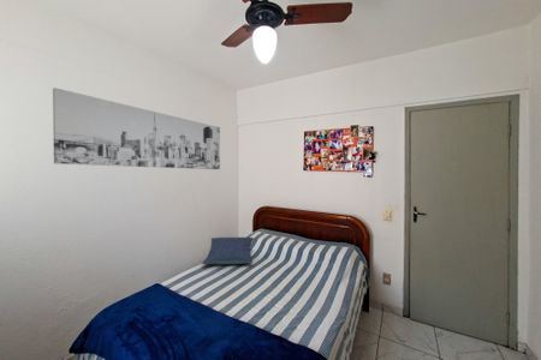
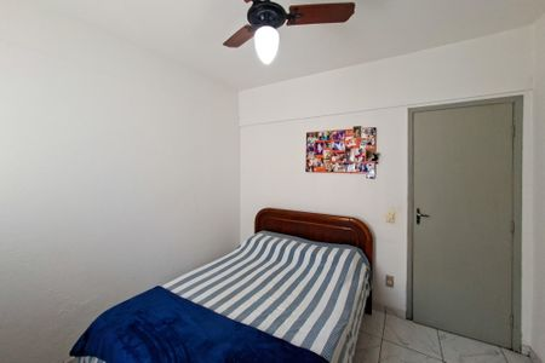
- wall art (160, 140)
- pillow (230, 250)
